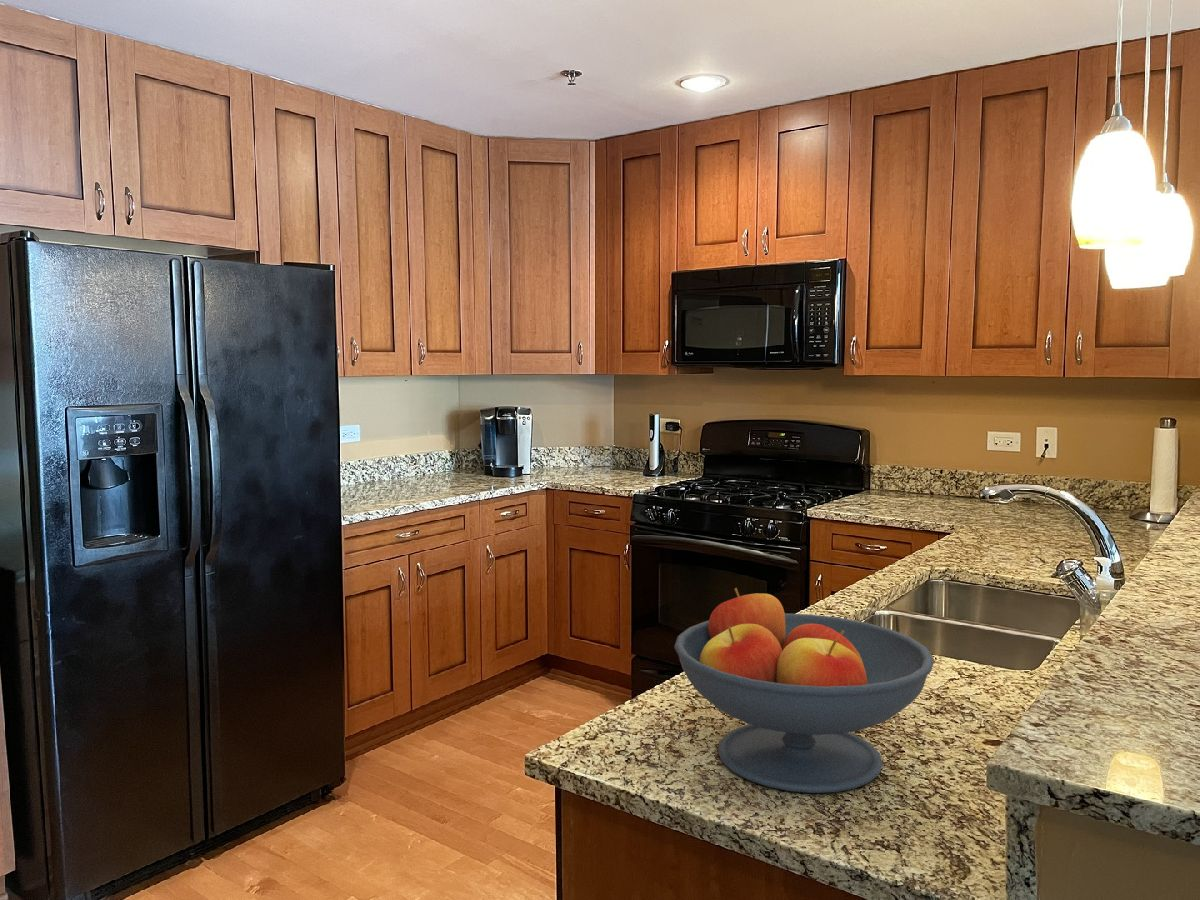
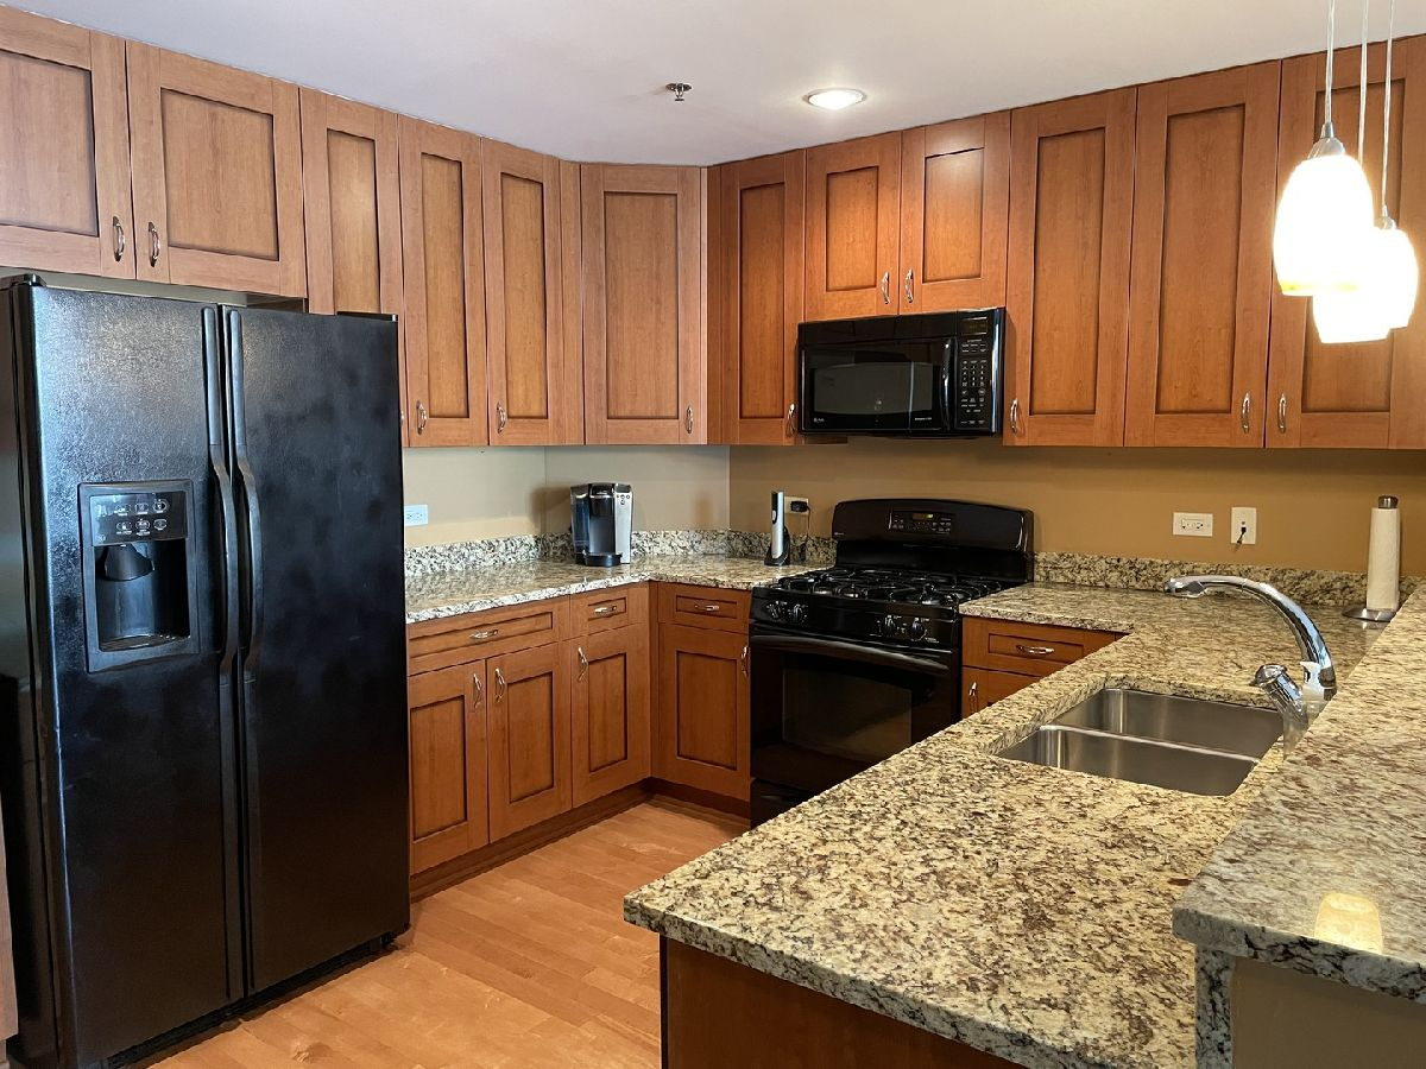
- fruit bowl (799, 681)
